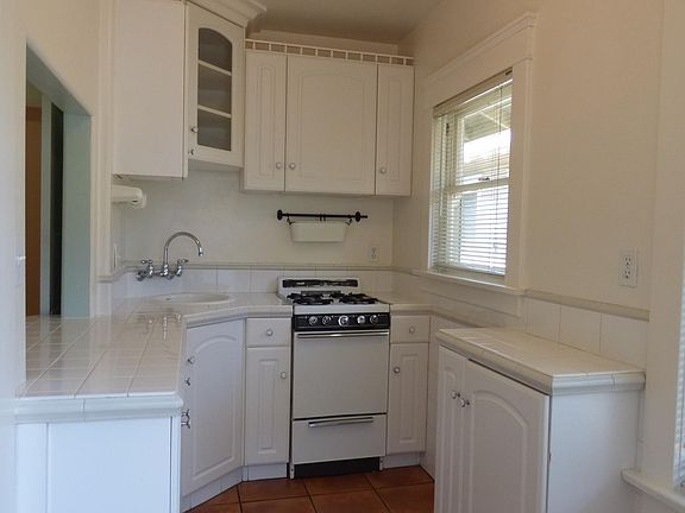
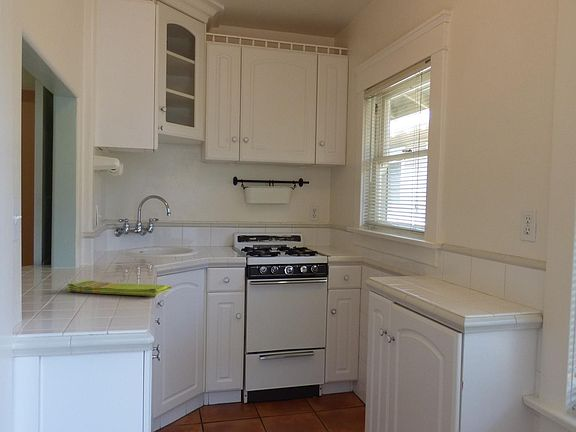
+ dish towel (120, 286)
